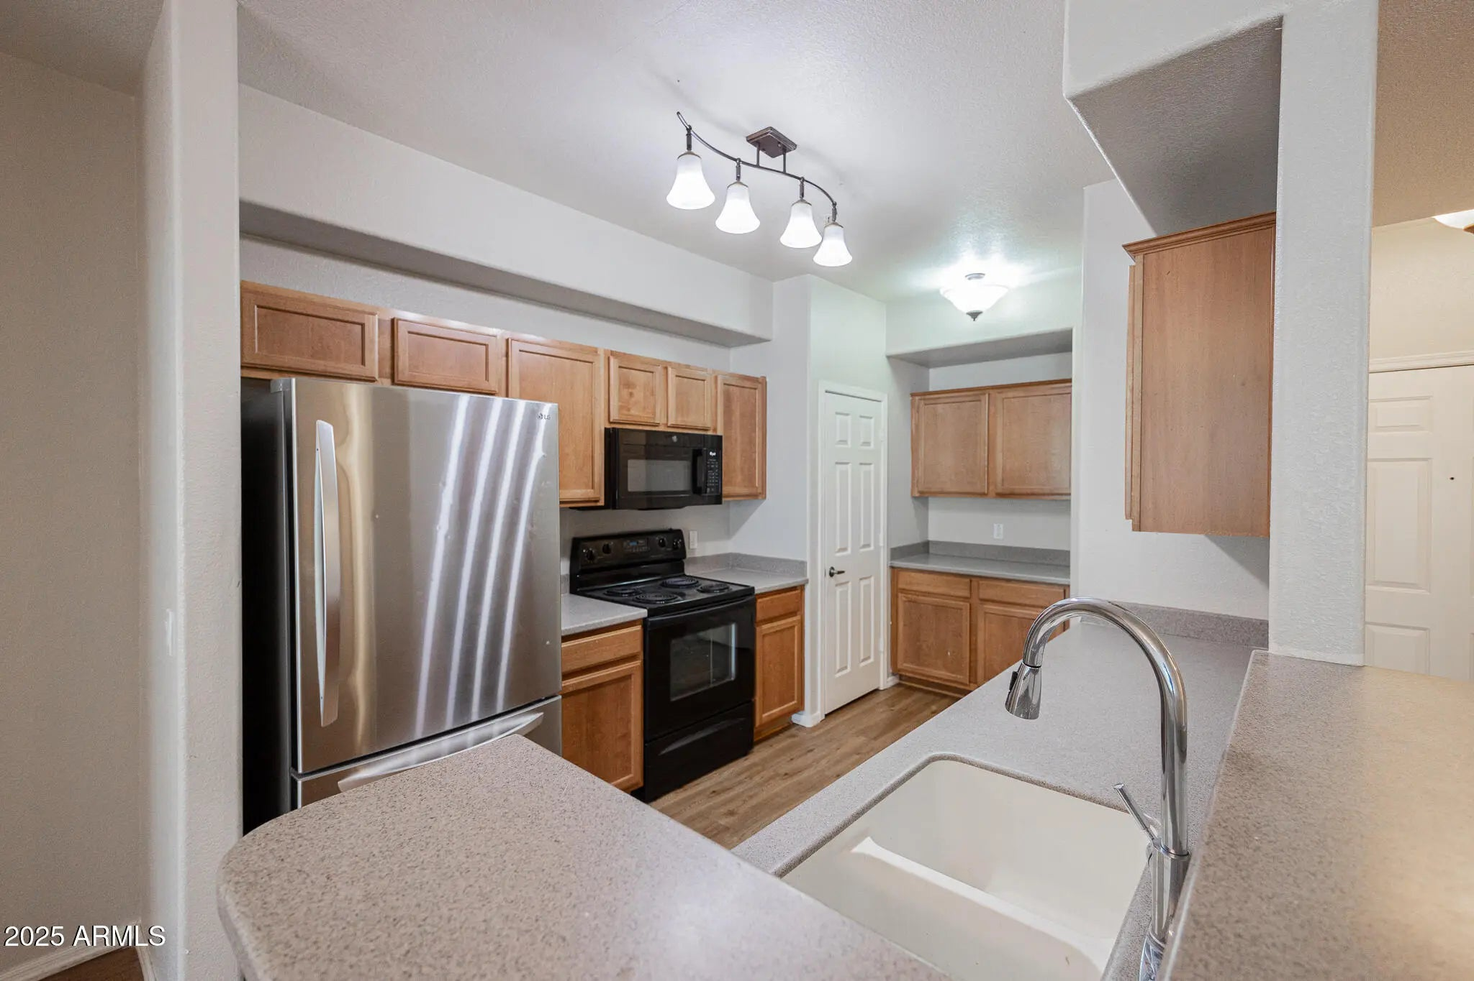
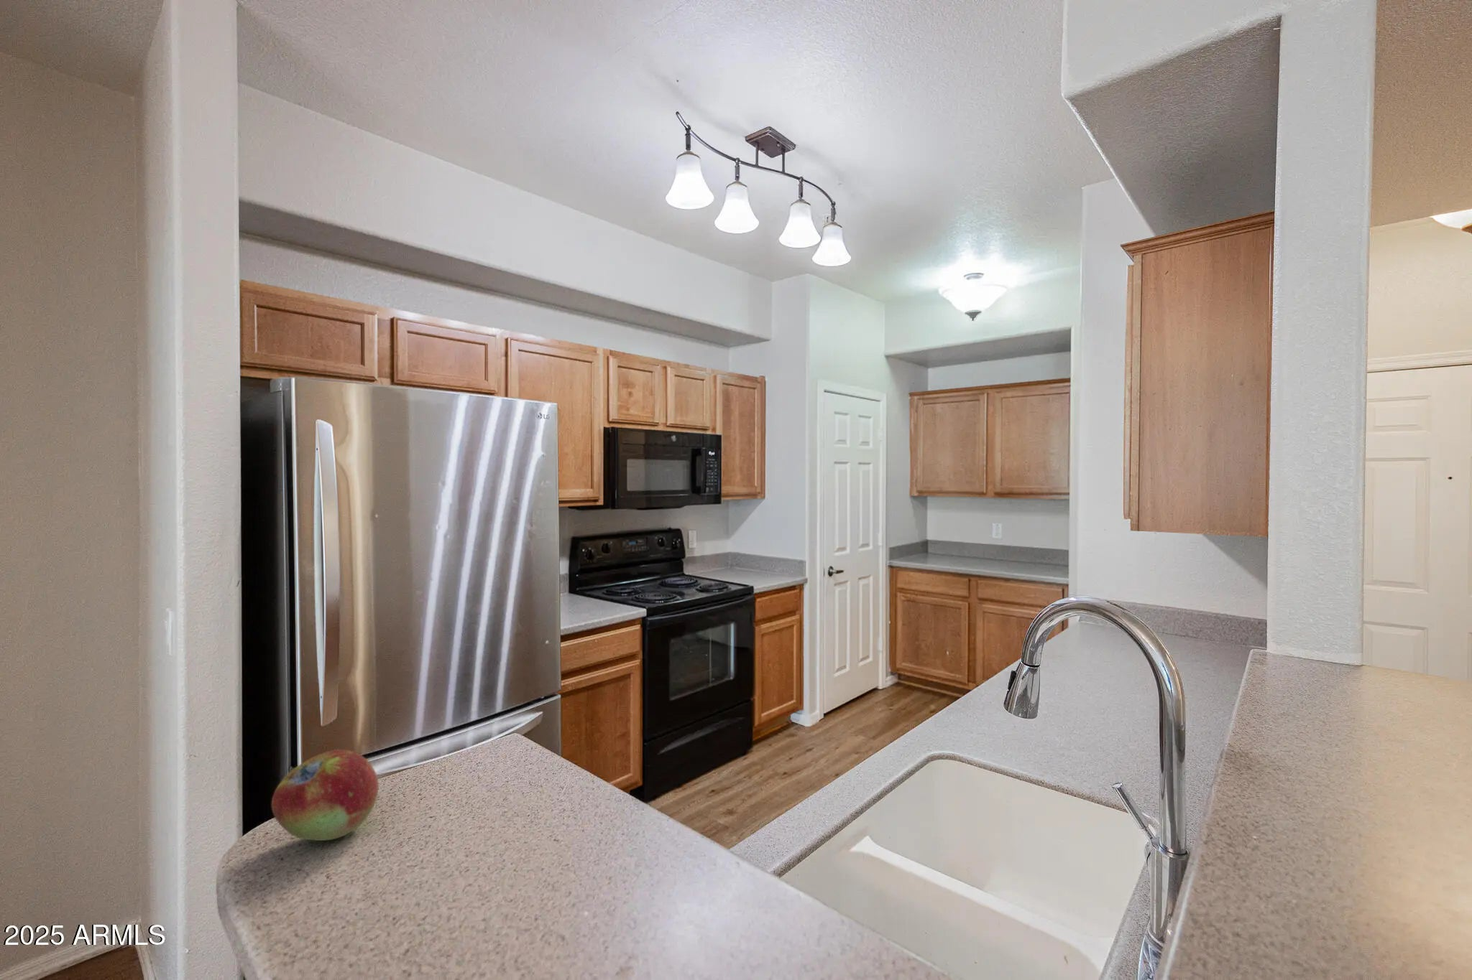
+ fruit (326, 795)
